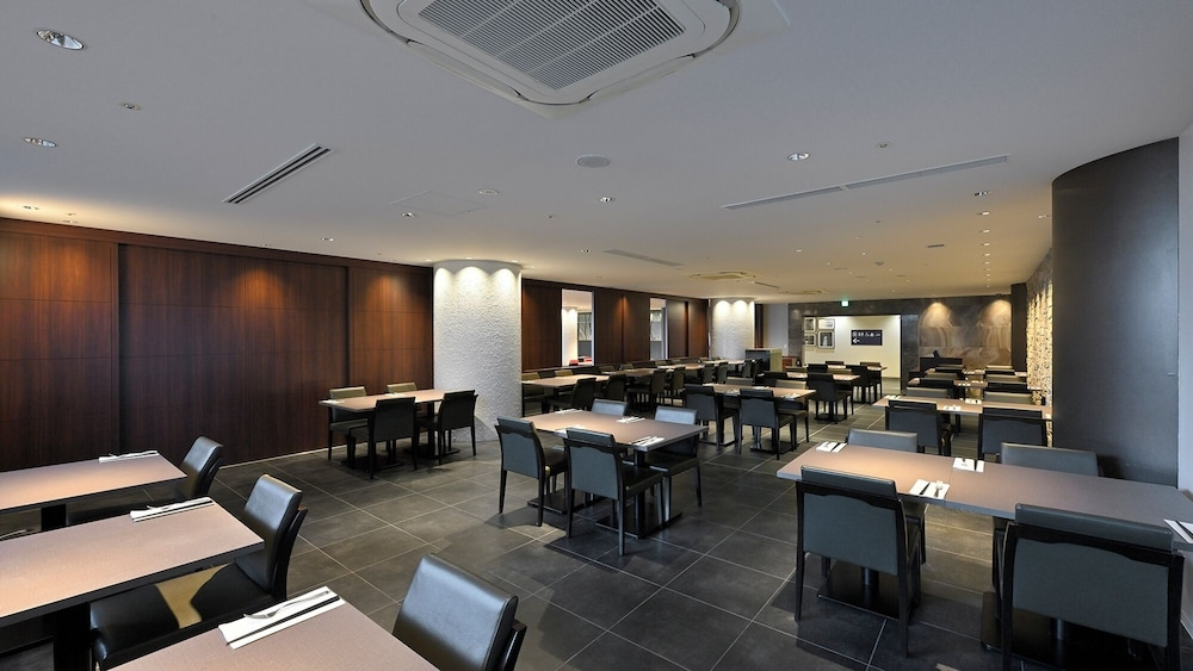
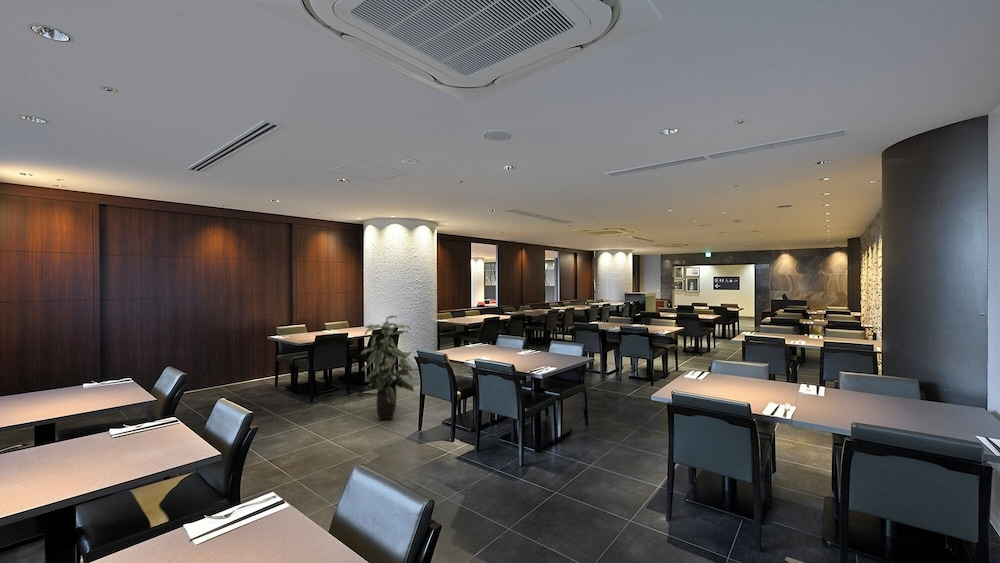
+ indoor plant (389, 368)
